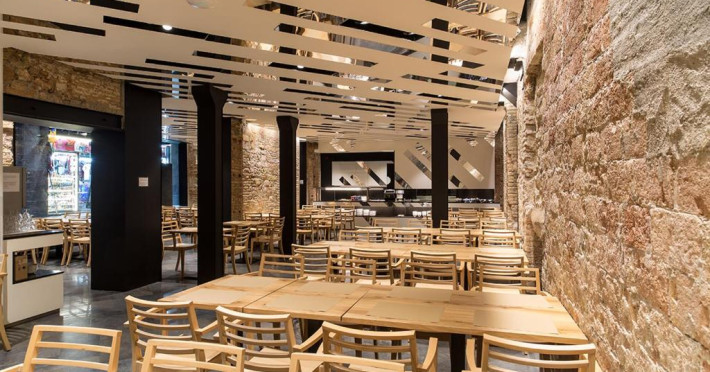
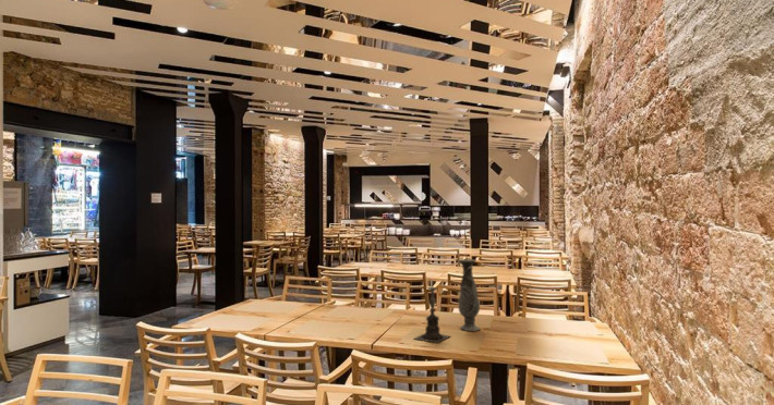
+ candle holder (432, 308)
+ vase (469, 294)
